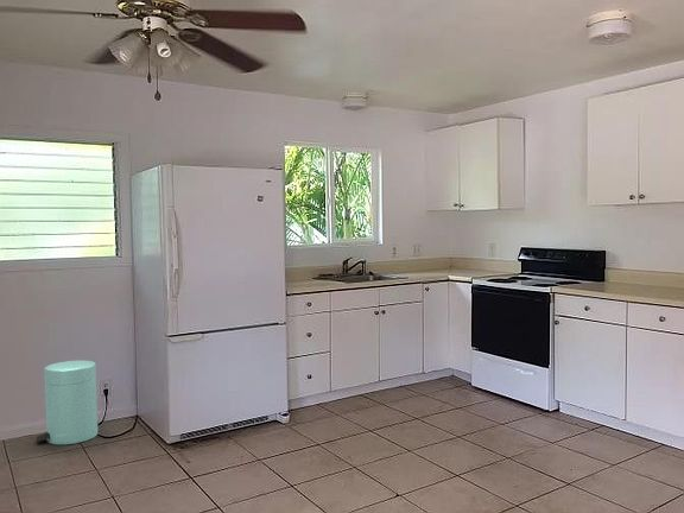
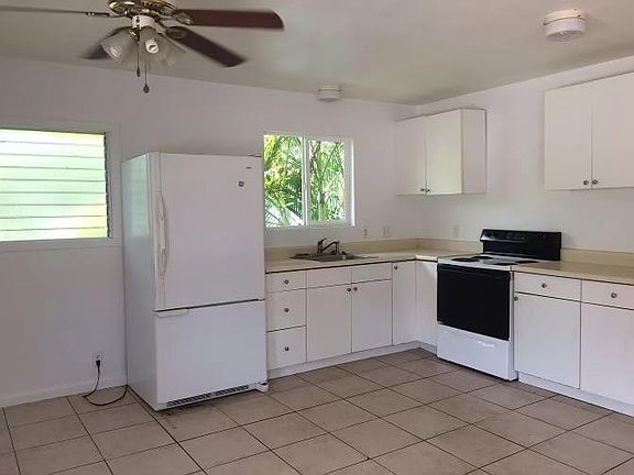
- trash can (66, 400)
